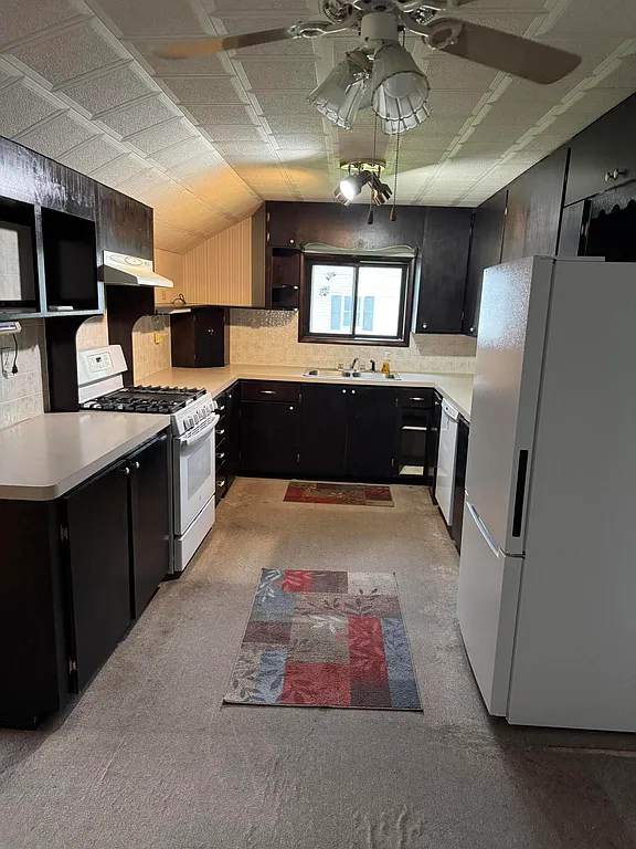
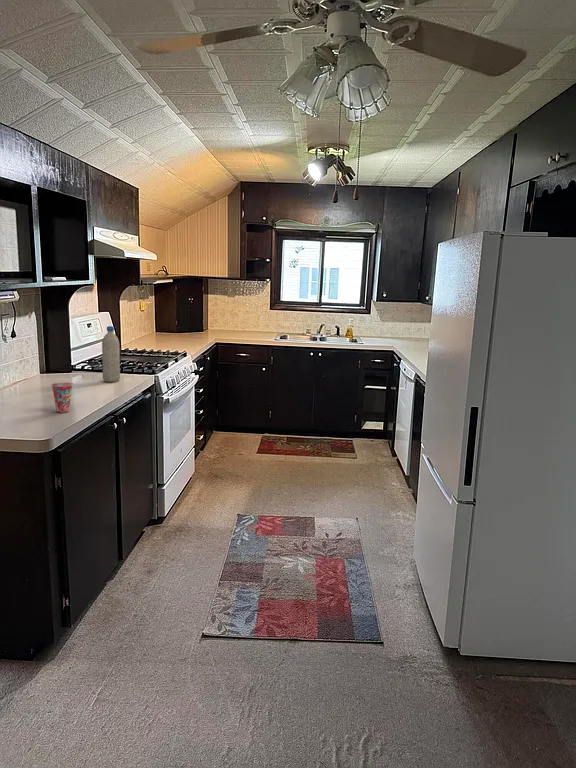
+ cup (62, 397)
+ water bottle (110, 353)
